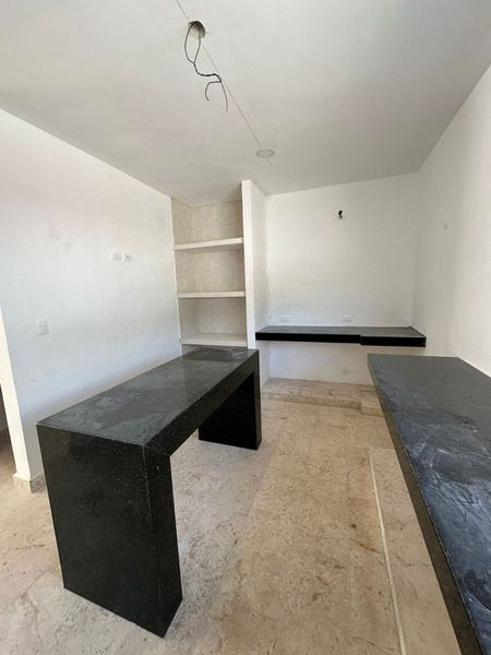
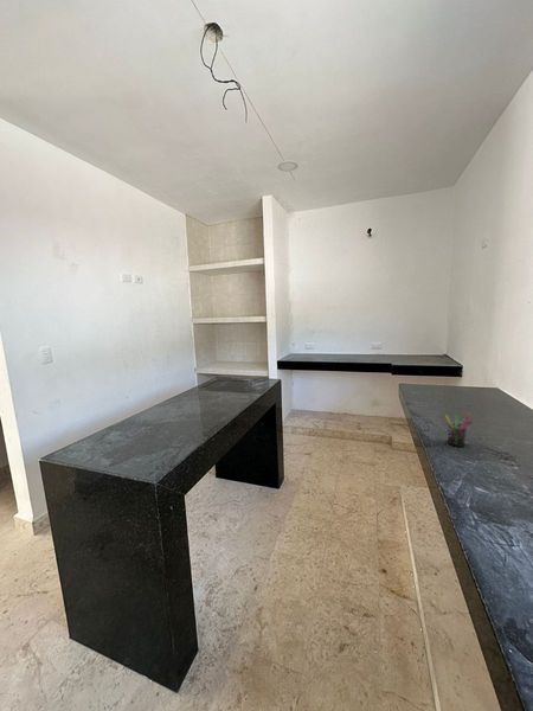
+ pen holder (457, 428)
